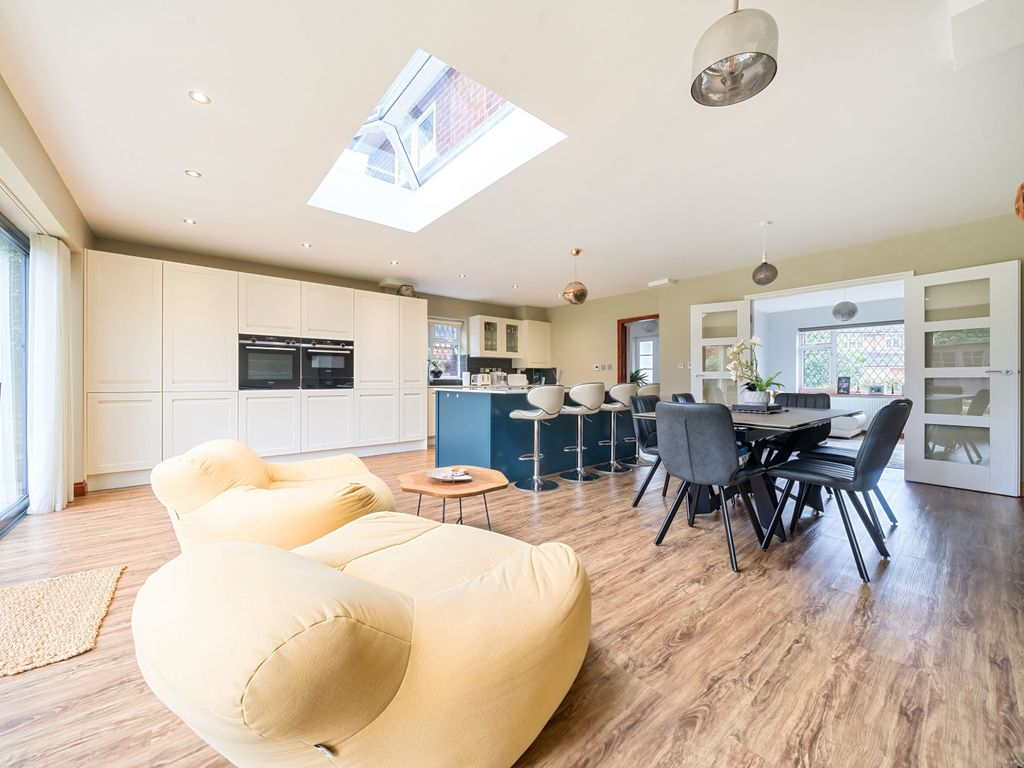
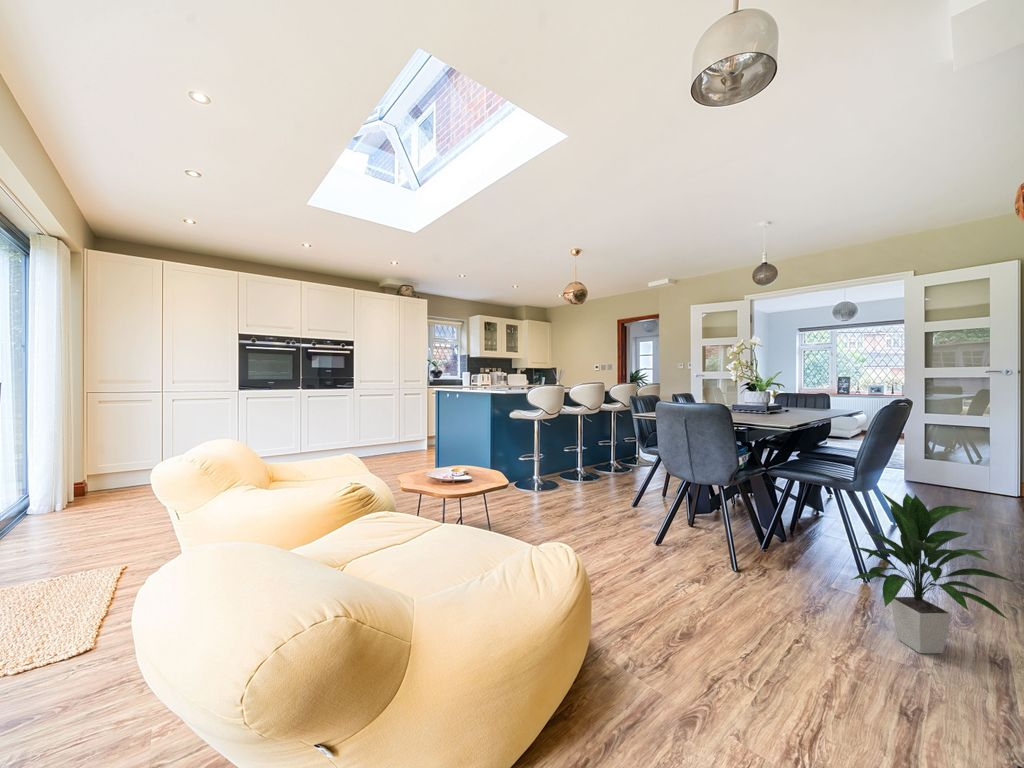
+ indoor plant (918, 566)
